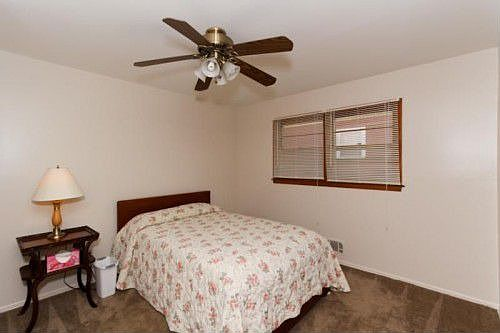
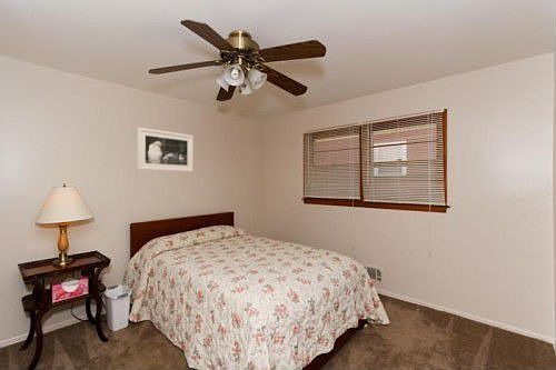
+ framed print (167, 151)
